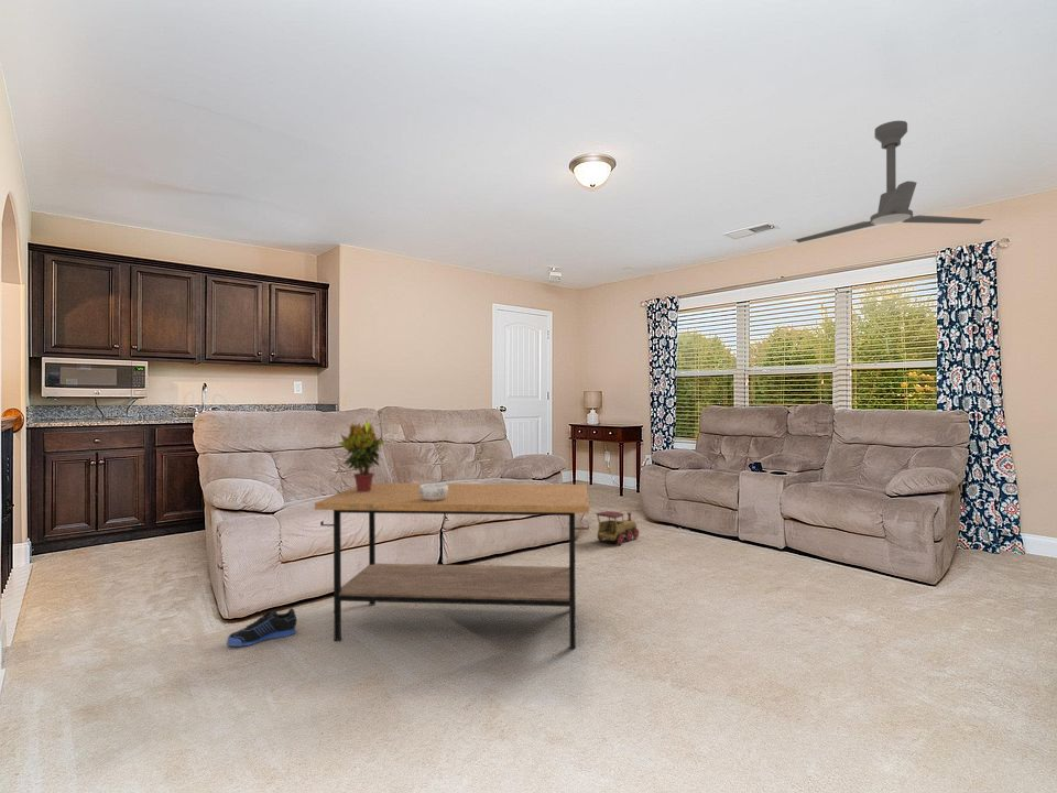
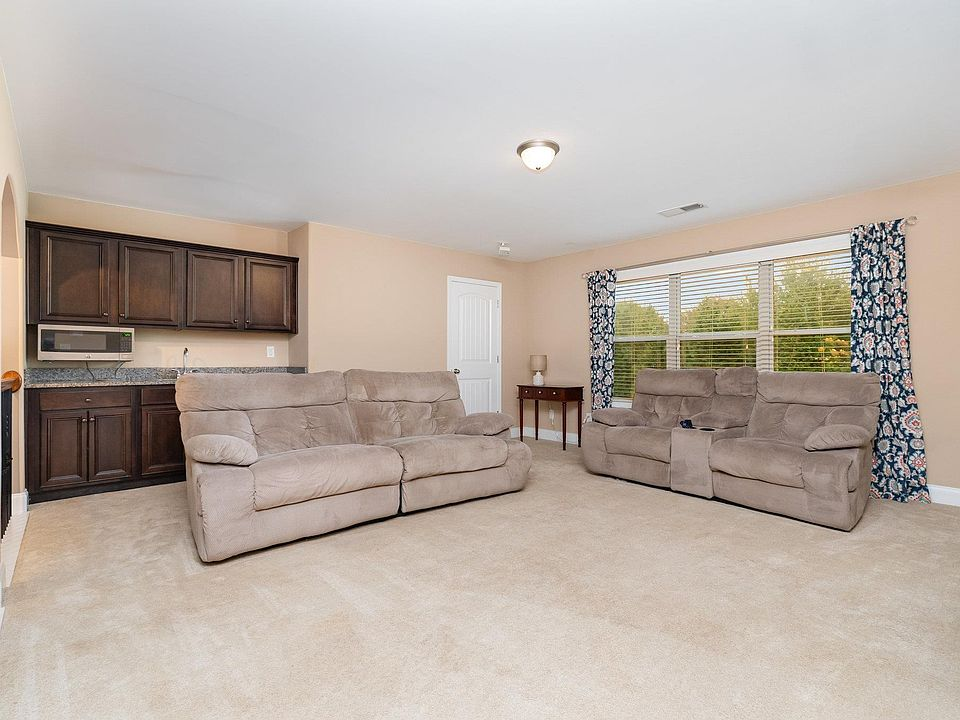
- potted plant (363, 455)
- ceiling fan (886, 170)
- toy train (619, 525)
- decorative bowl (434, 491)
- coffee table (462, 565)
- sneaker (262, 626)
